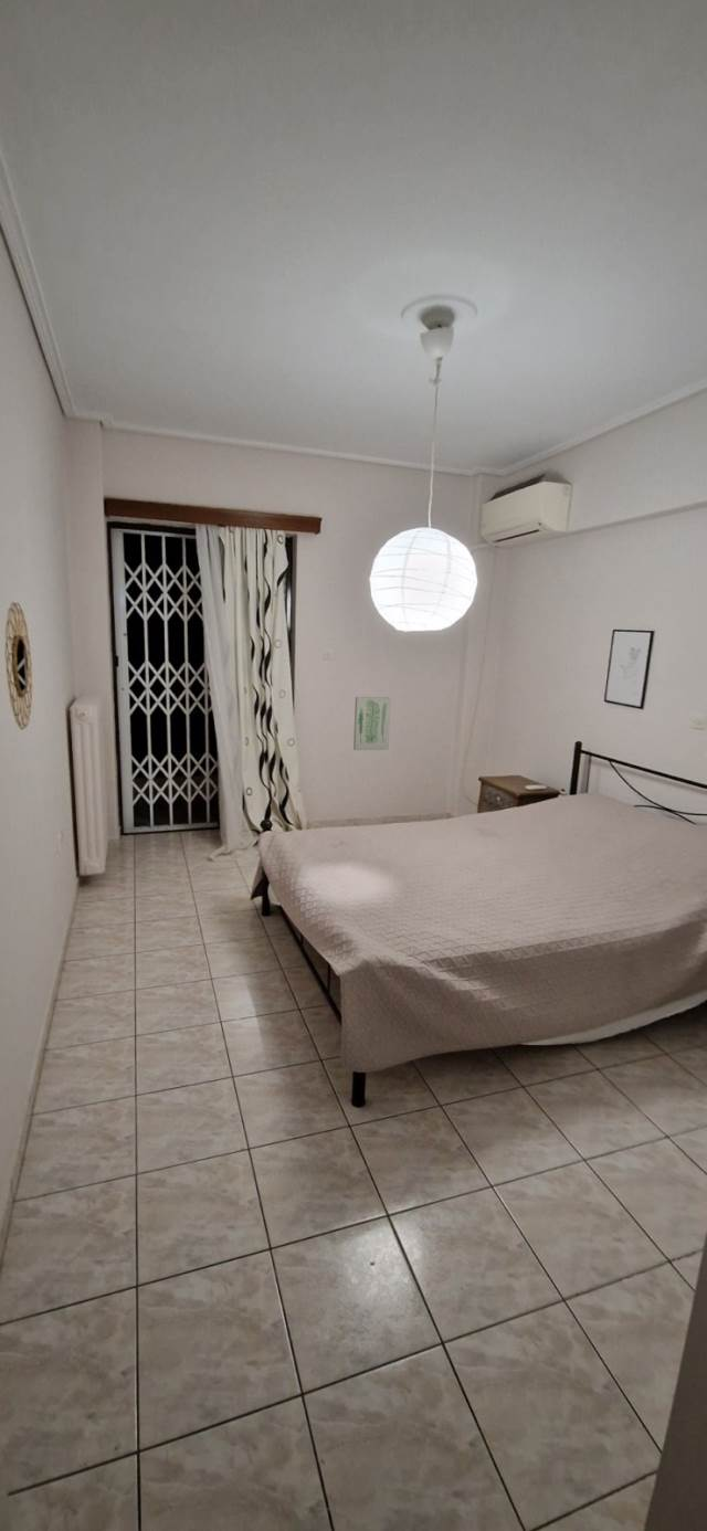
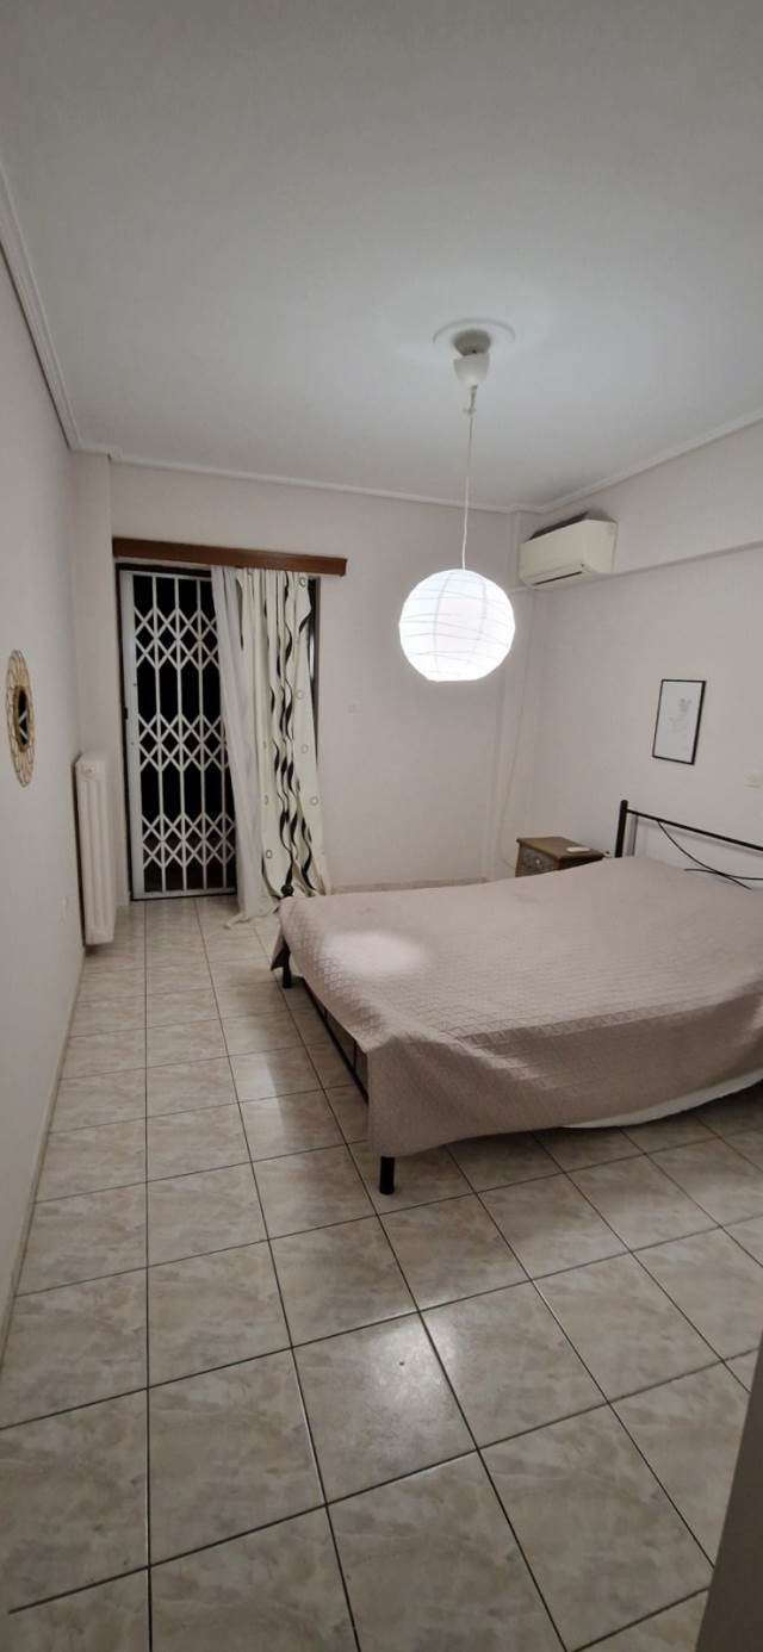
- wall art (371, 724)
